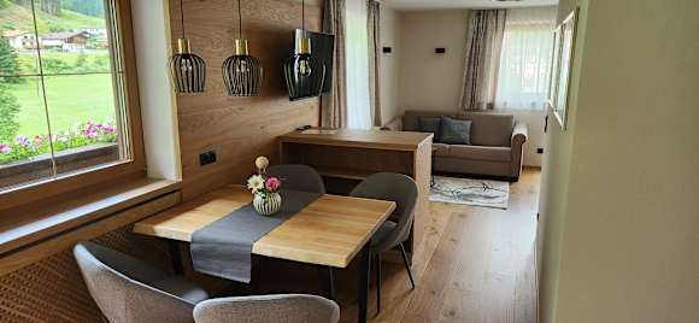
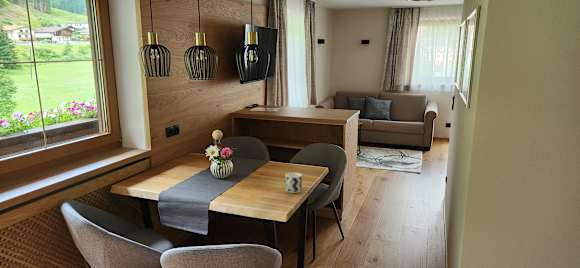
+ cup (292, 183)
